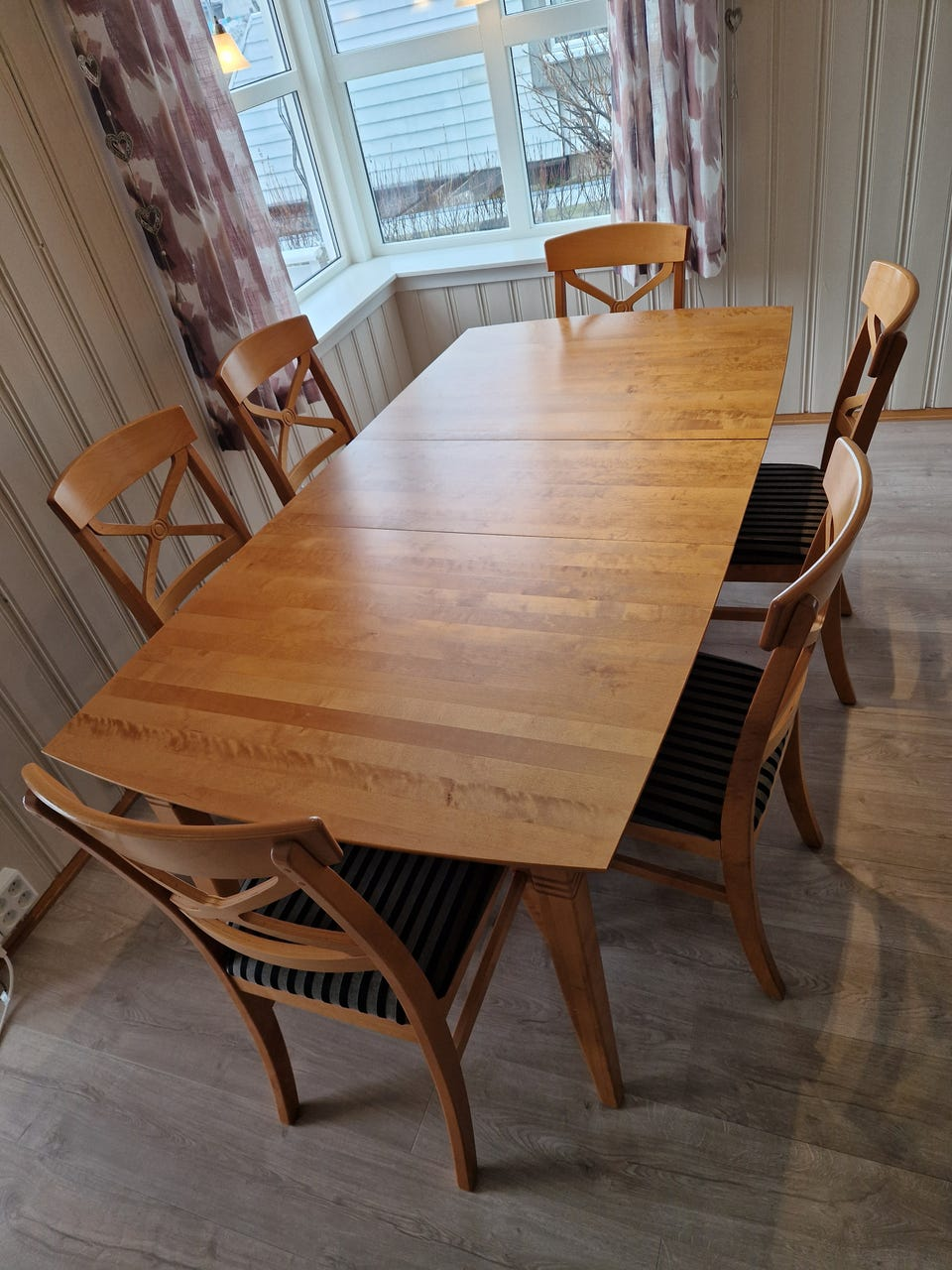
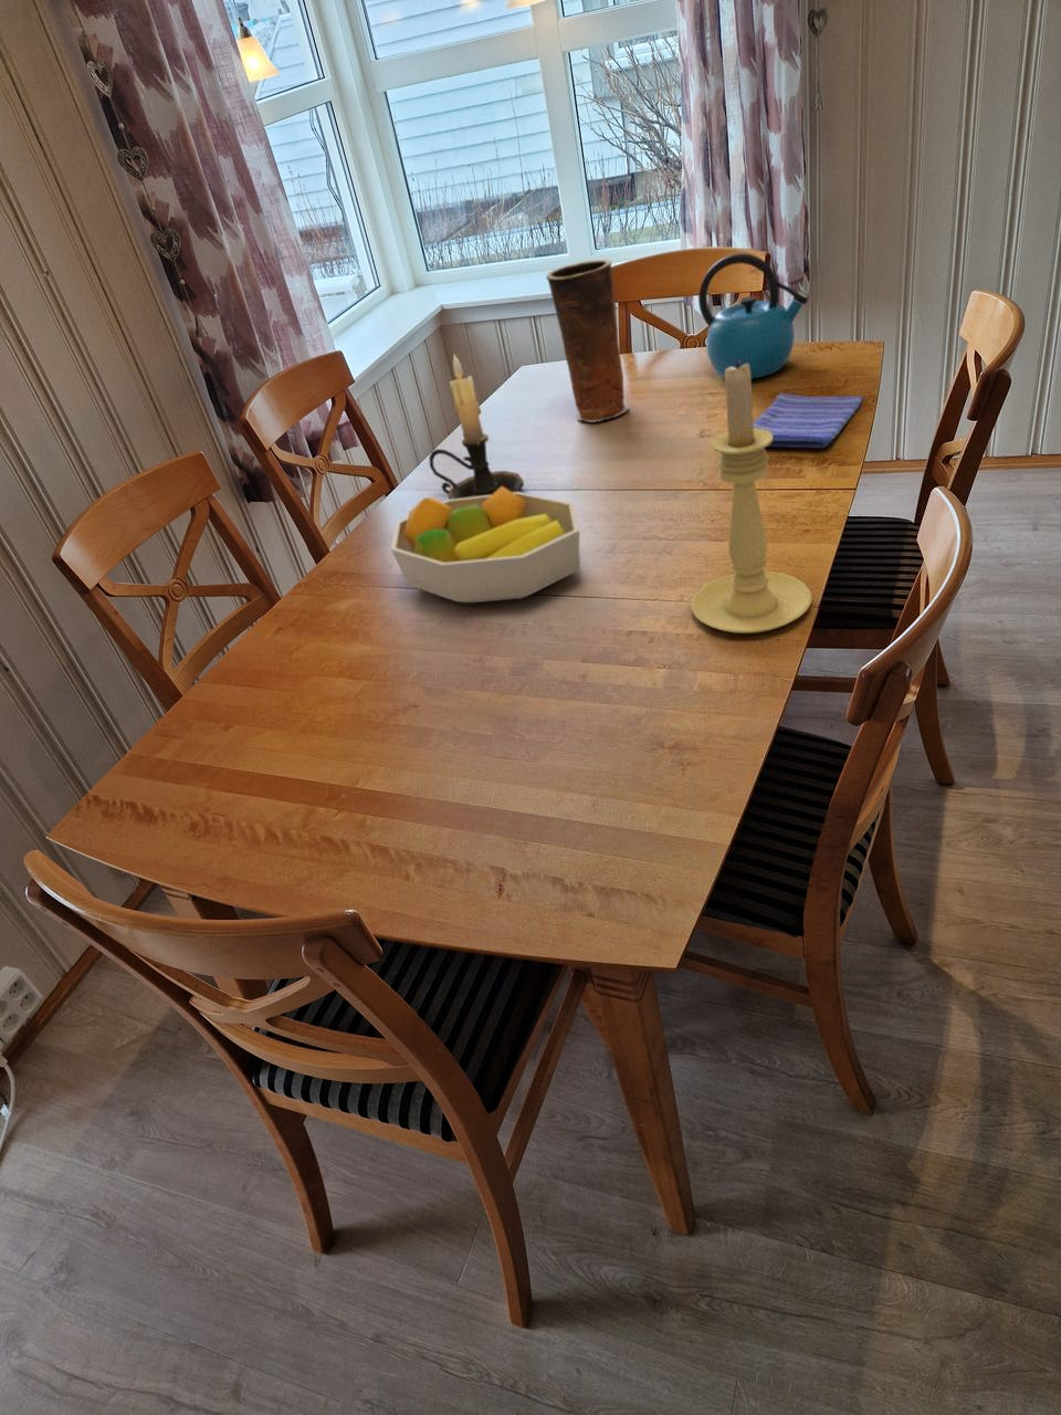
+ candle holder (743, 494)
+ dish towel (801, 417)
+ vase (590, 343)
+ fruit bowl (485, 539)
+ kettle (753, 313)
+ candle holder (463, 429)
